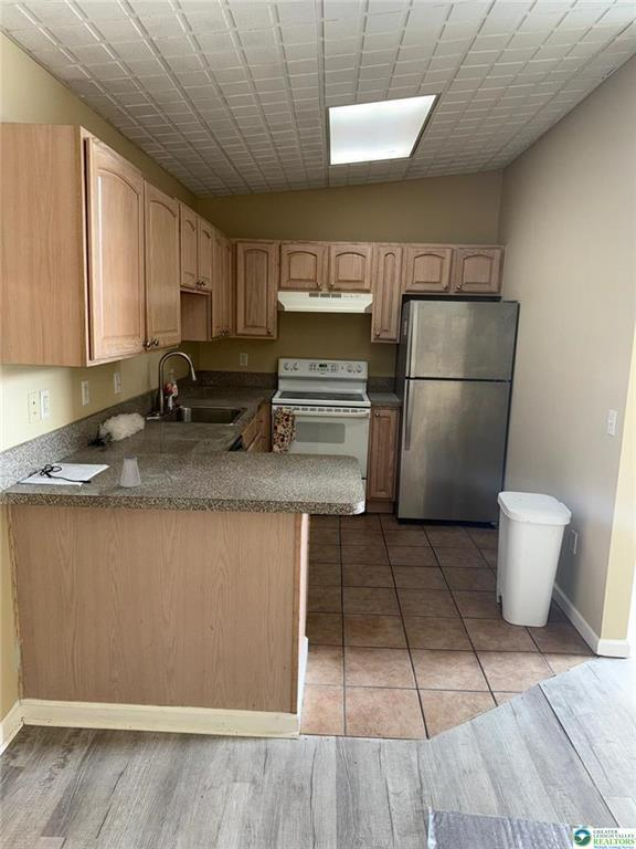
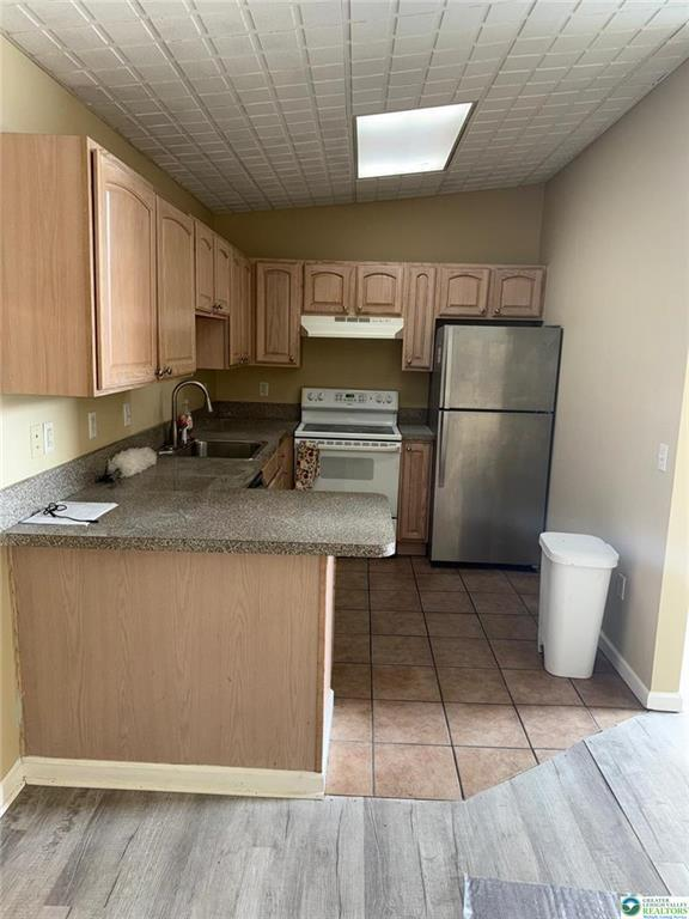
- saltshaker (130, 470)
